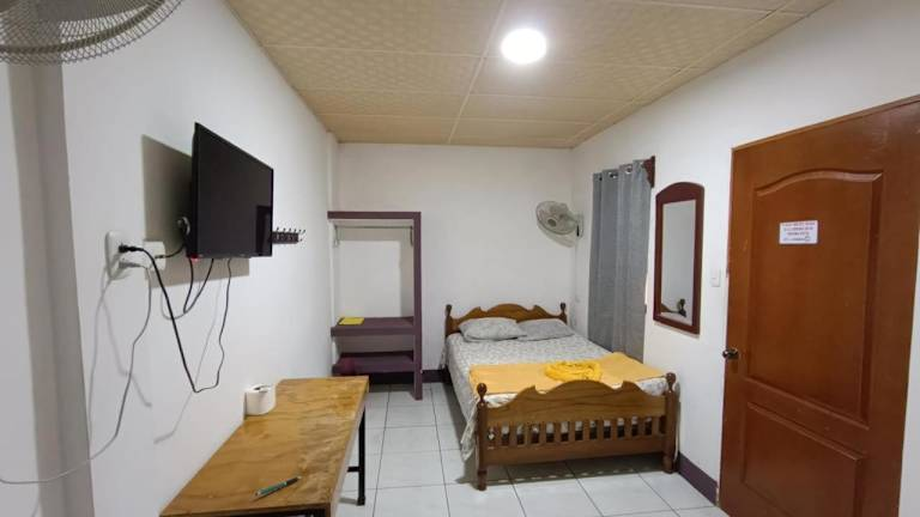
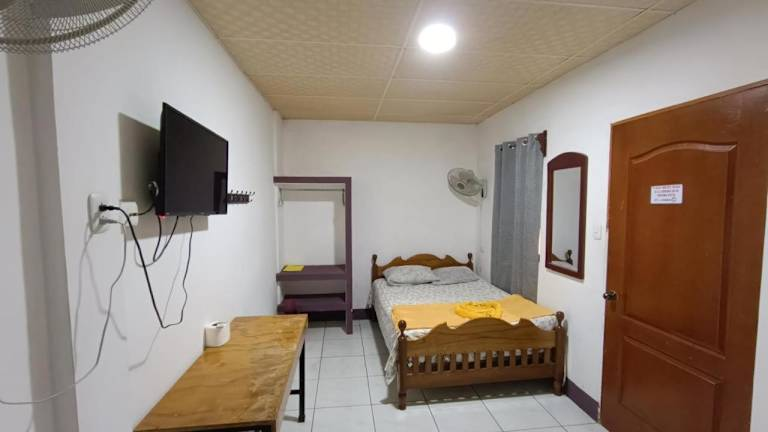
- pen (279, 485)
